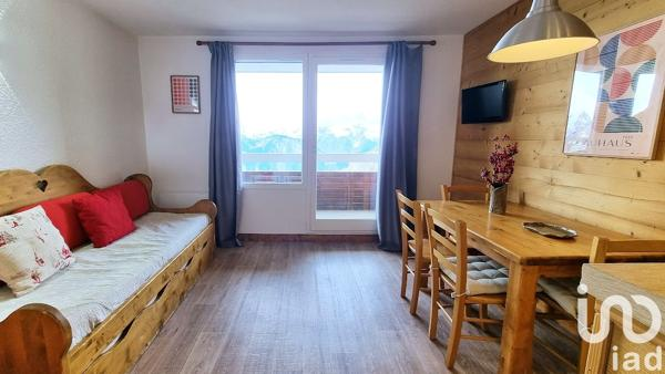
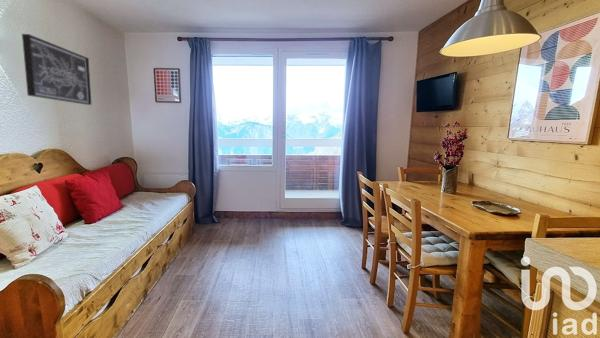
+ wall art (61, 74)
